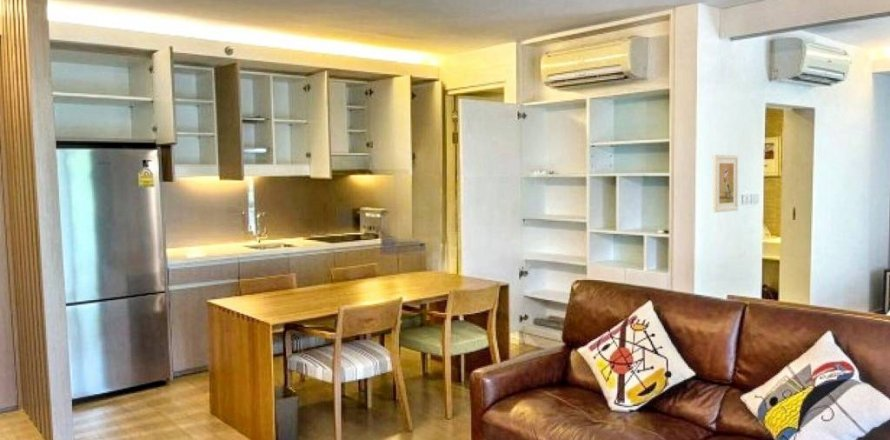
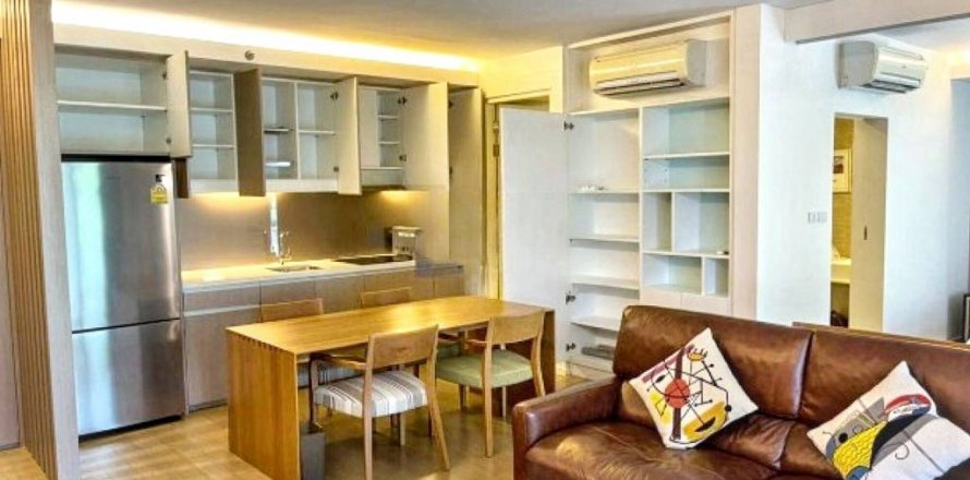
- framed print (725, 183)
